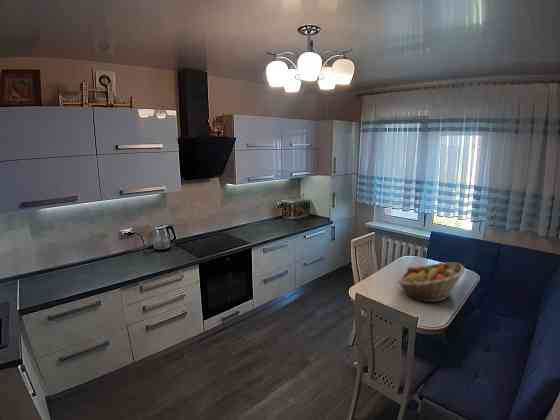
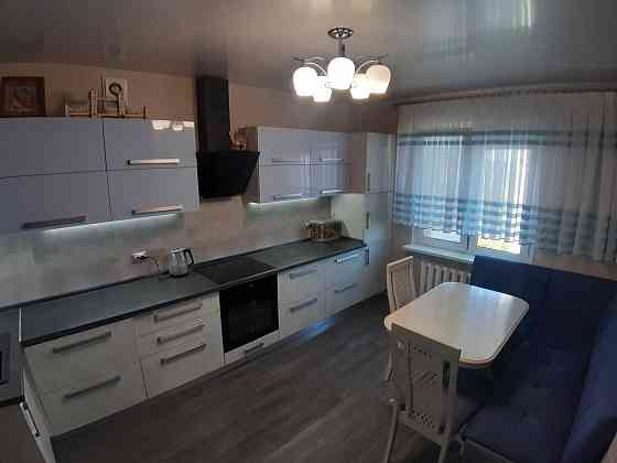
- fruit basket (430, 278)
